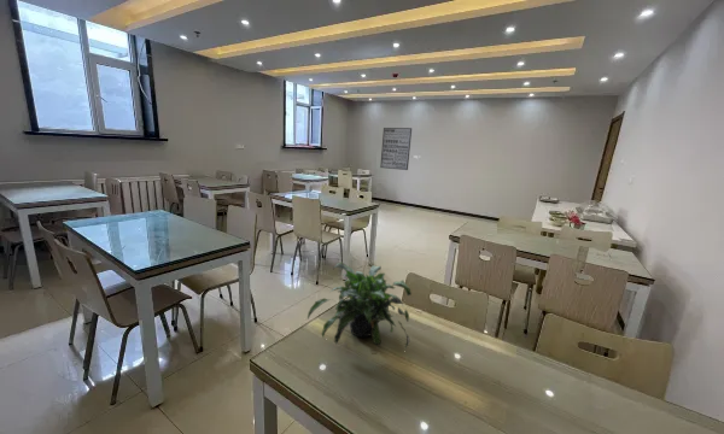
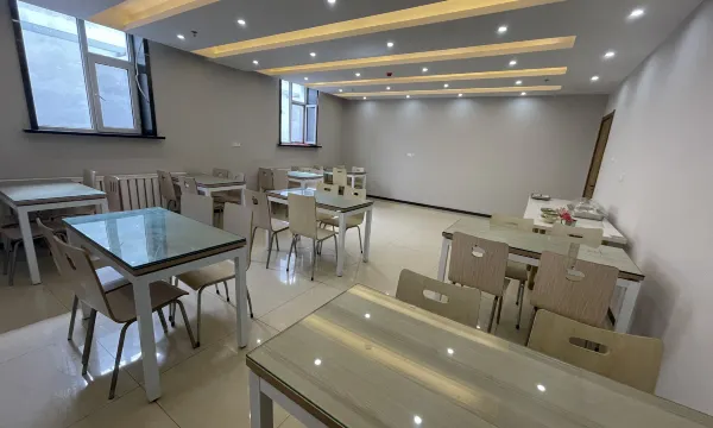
- potted plant (361, 298)
- wall art (395, 148)
